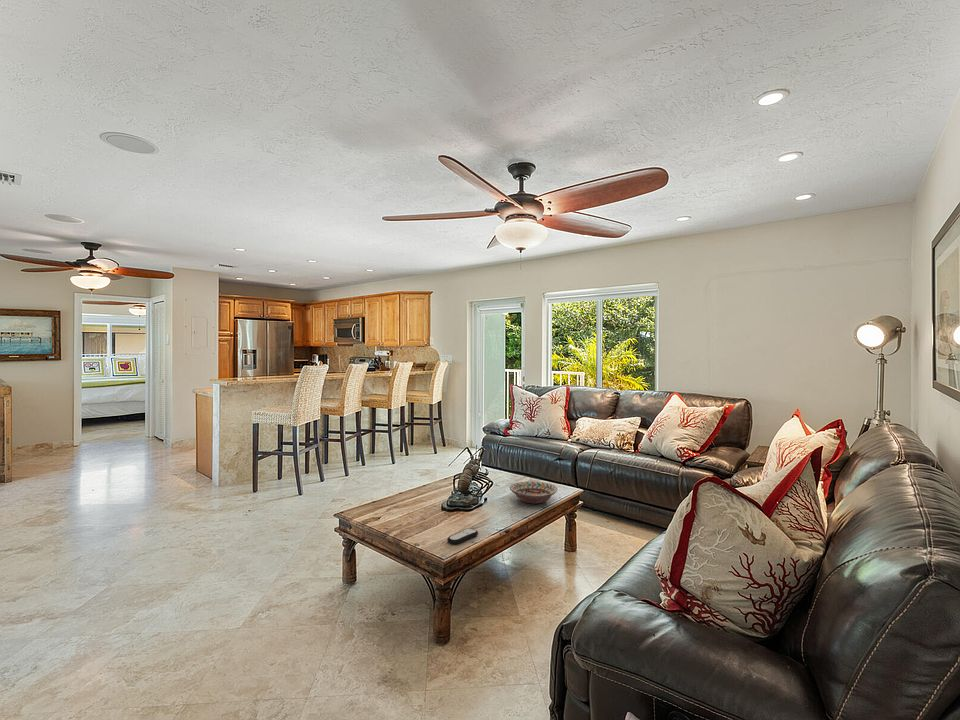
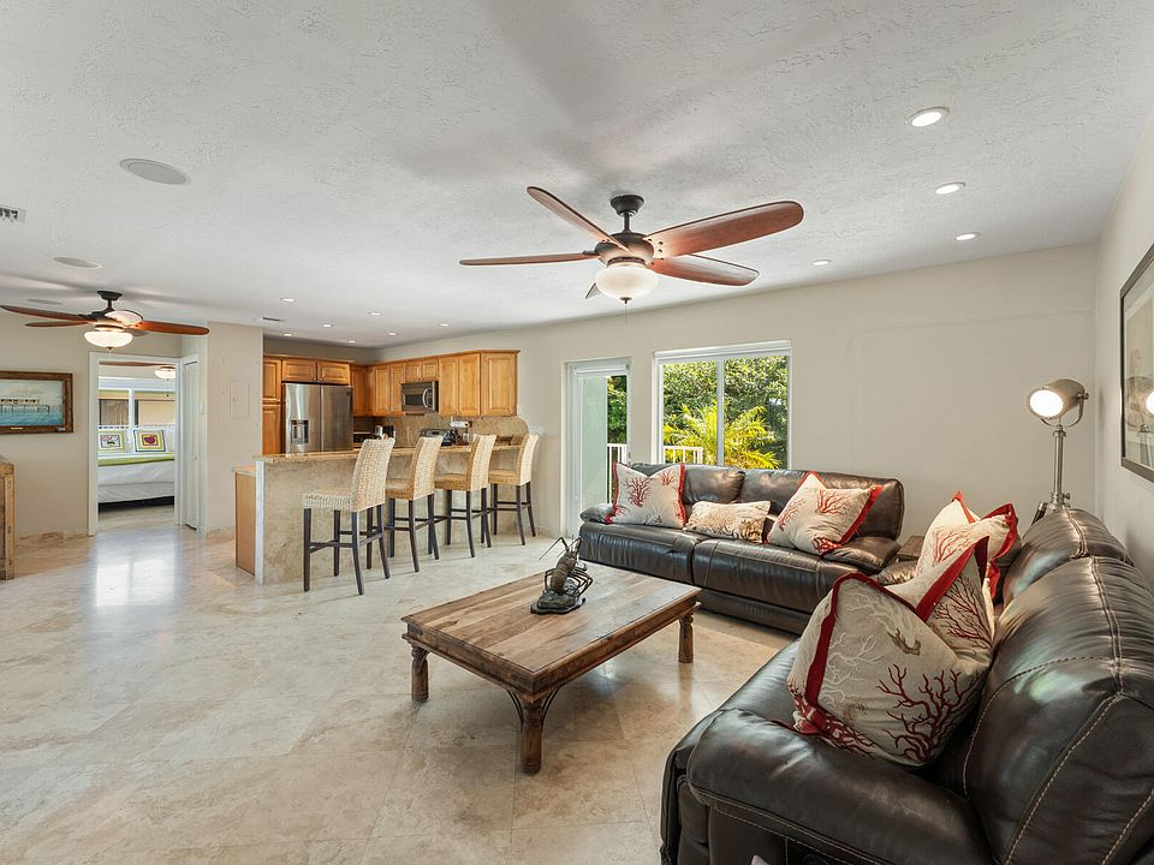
- remote control (462, 535)
- decorative bowl (533, 493)
